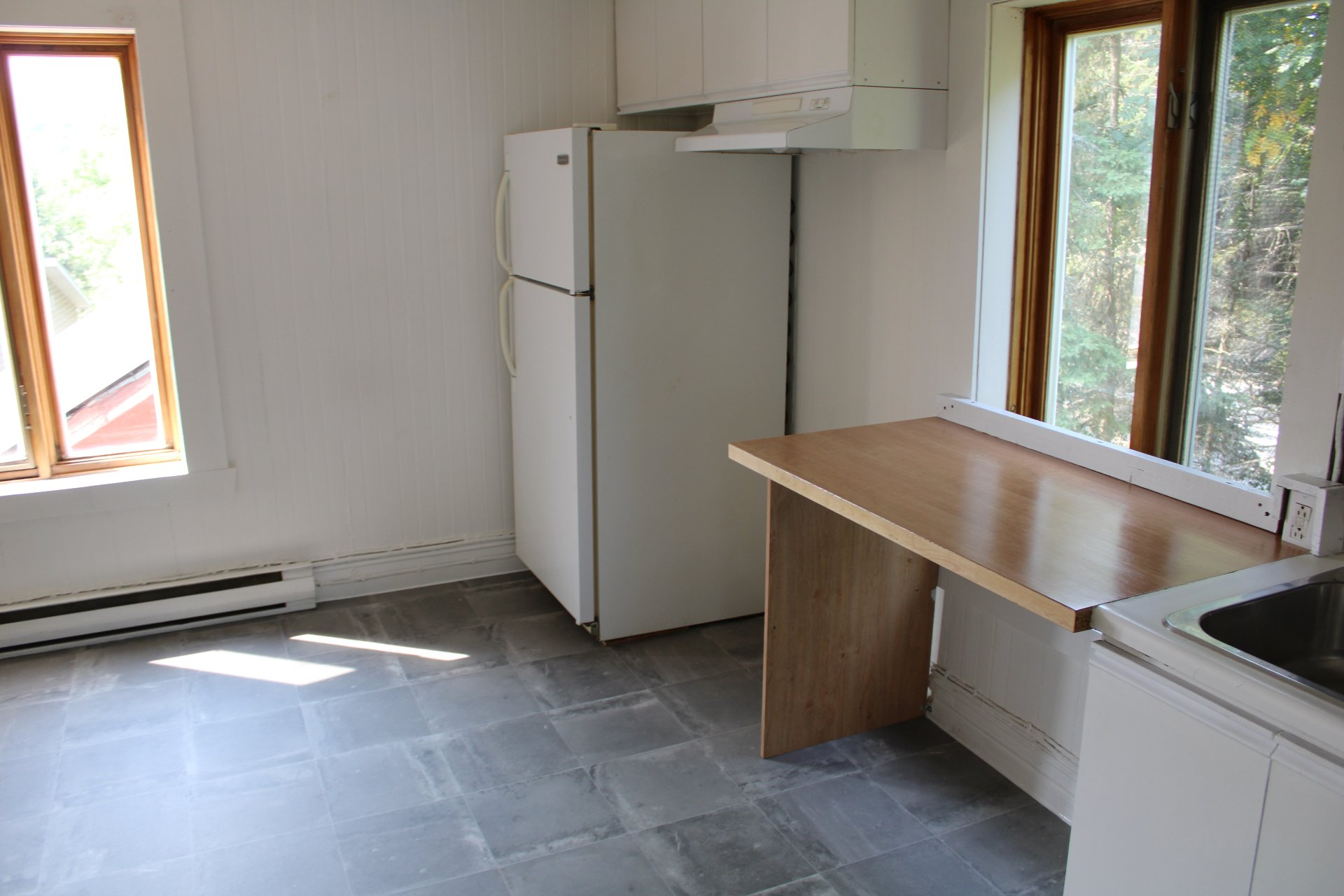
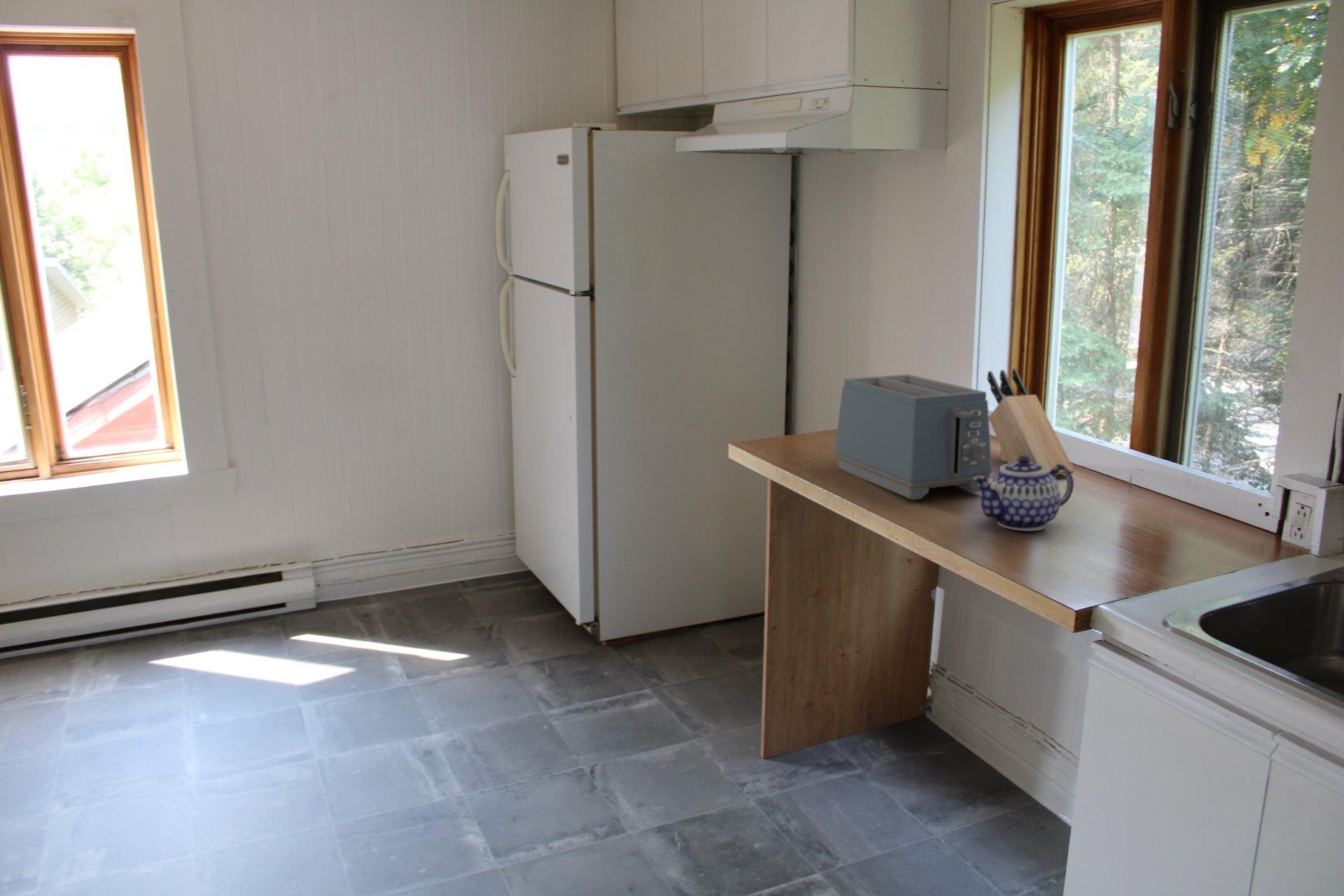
+ toaster (915, 435)
+ knife block (1026, 419)
+ teapot (1023, 490)
